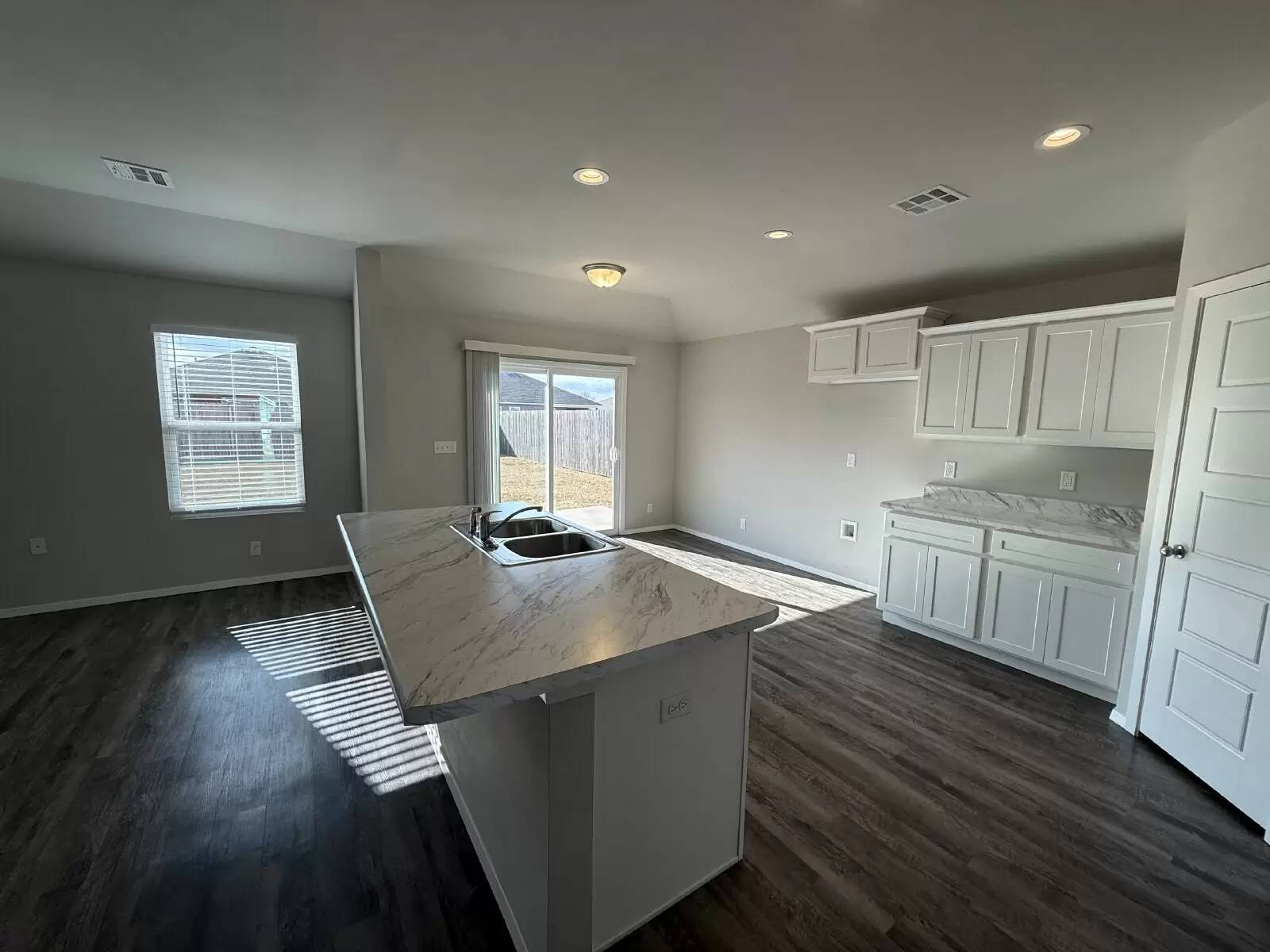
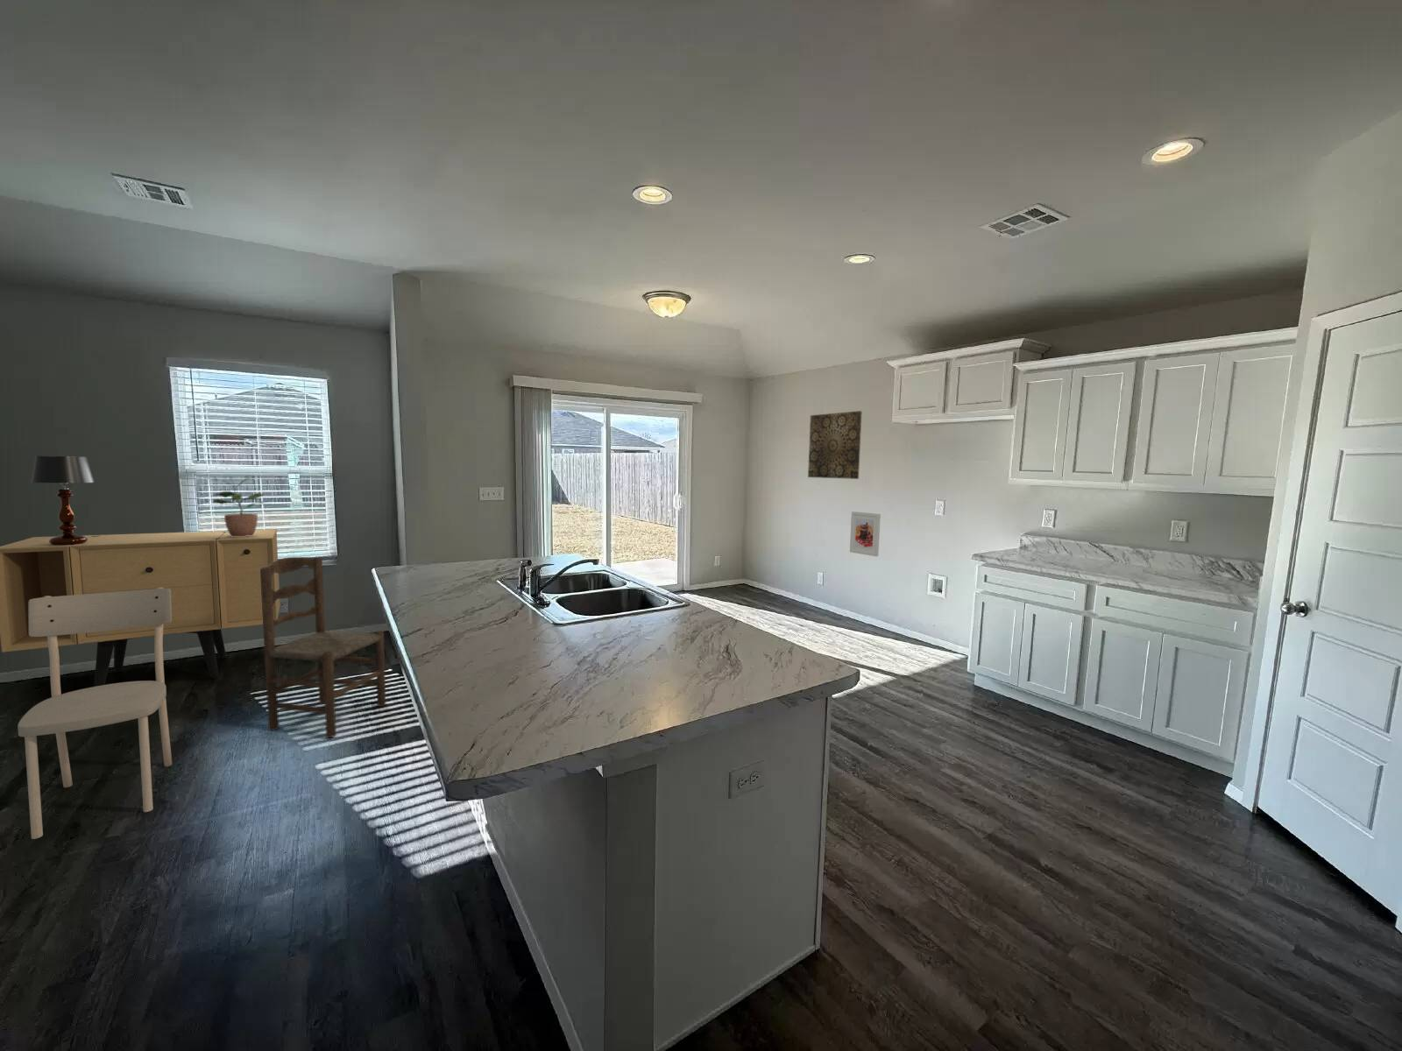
+ dining chair (99, 700)
+ table lamp (65, 499)
+ sideboard (171, 606)
+ wall art (833, 446)
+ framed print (864, 533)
+ potted plant (237, 505)
+ dining chair (323, 639)
